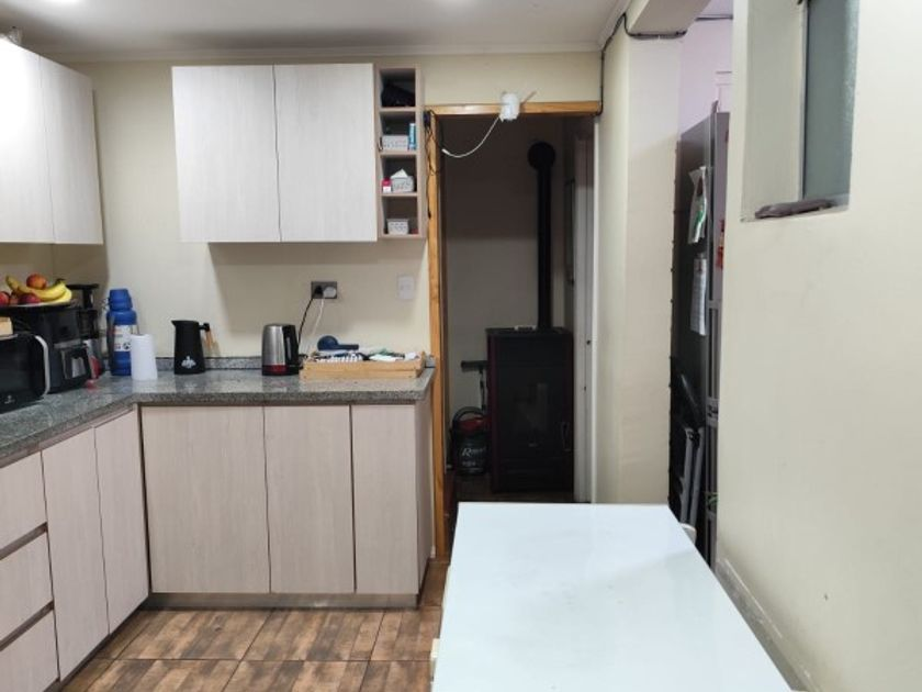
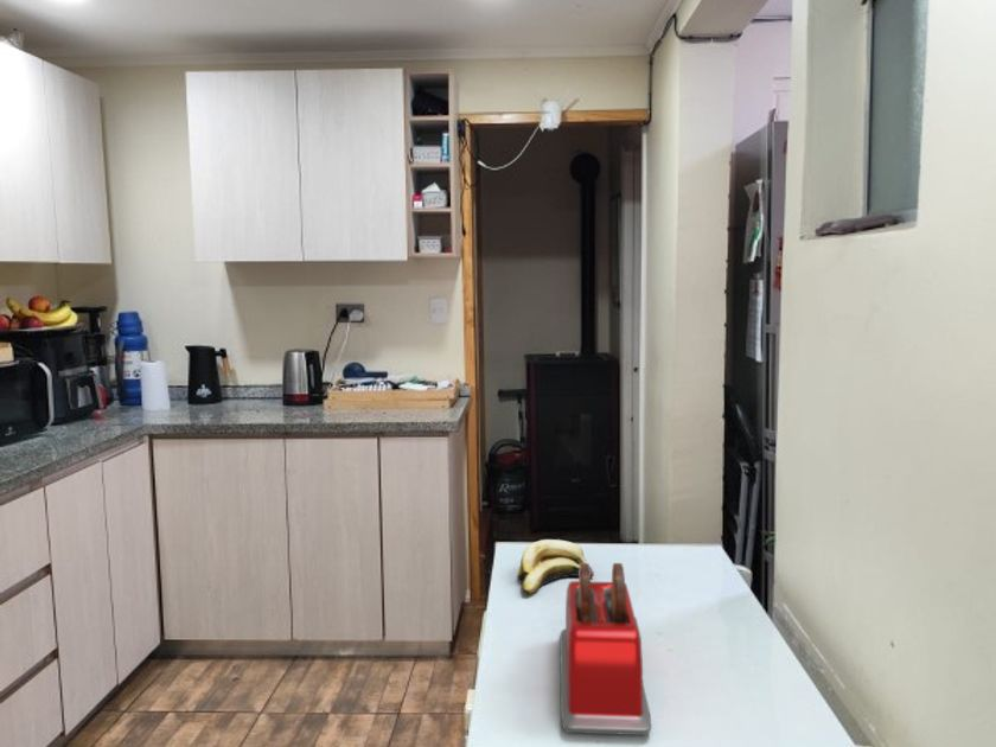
+ banana (555, 562)
+ toaster (600, 622)
